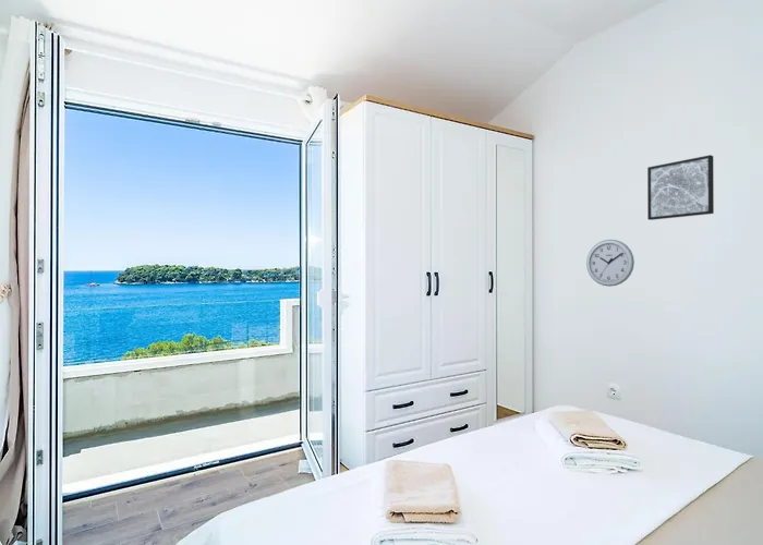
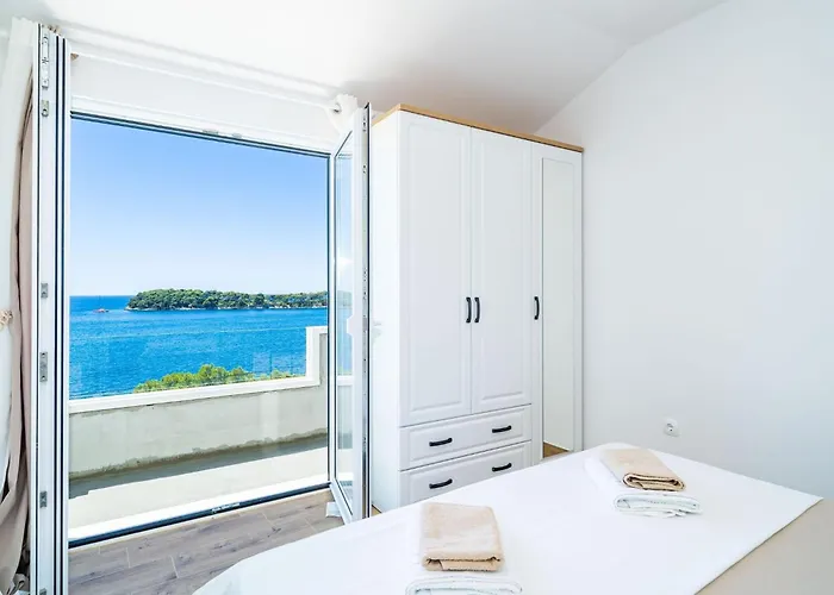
- wall art (678, 189)
- wall clock (608, 263)
